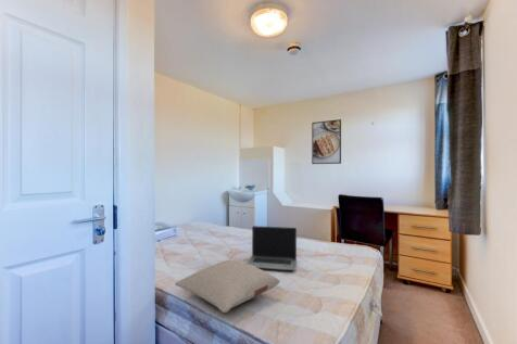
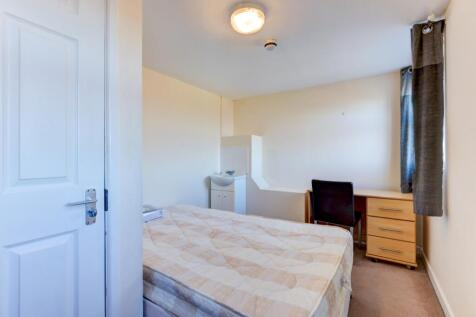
- laptop computer (272, 246)
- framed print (326, 142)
- pillow (227, 282)
